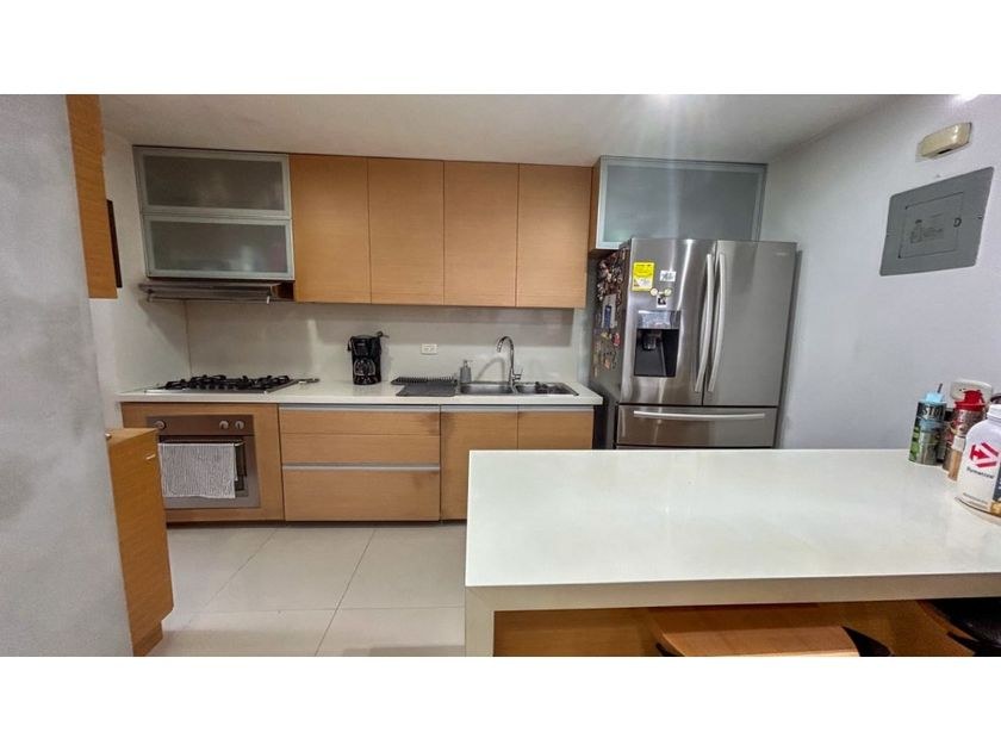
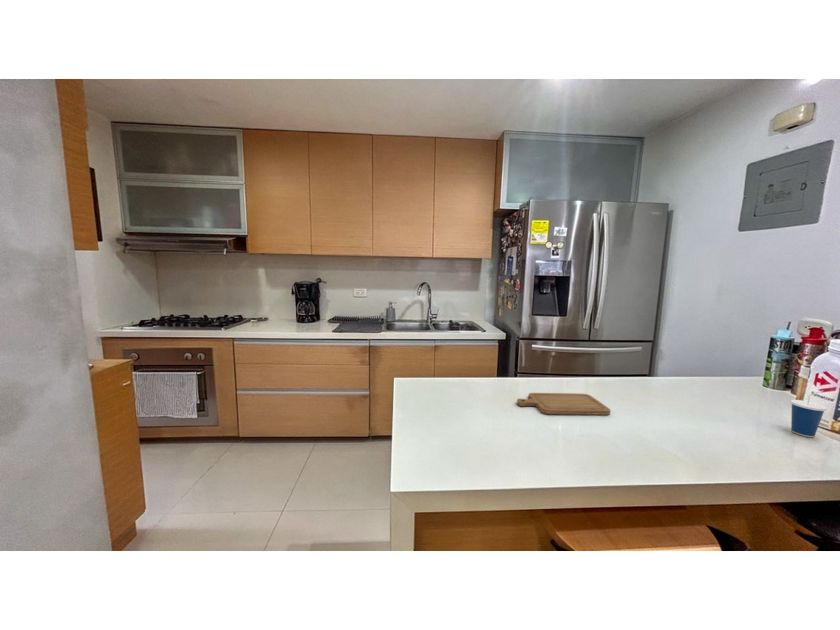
+ chopping board (558, 402)
+ cup (806, 410)
